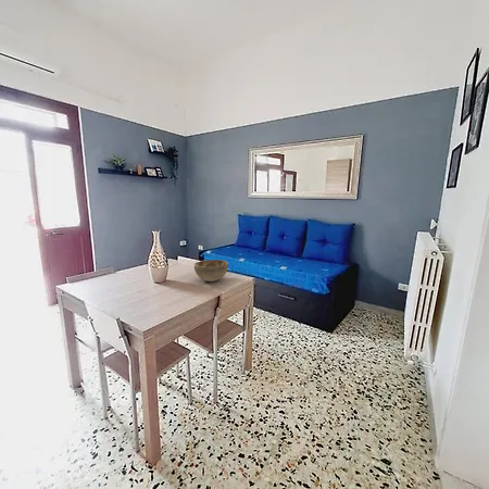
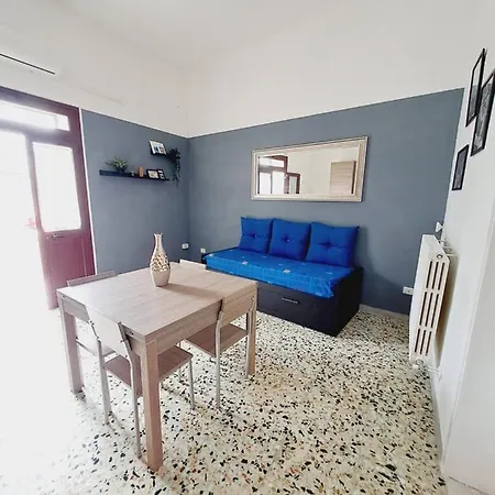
- decorative bowl (211, 271)
